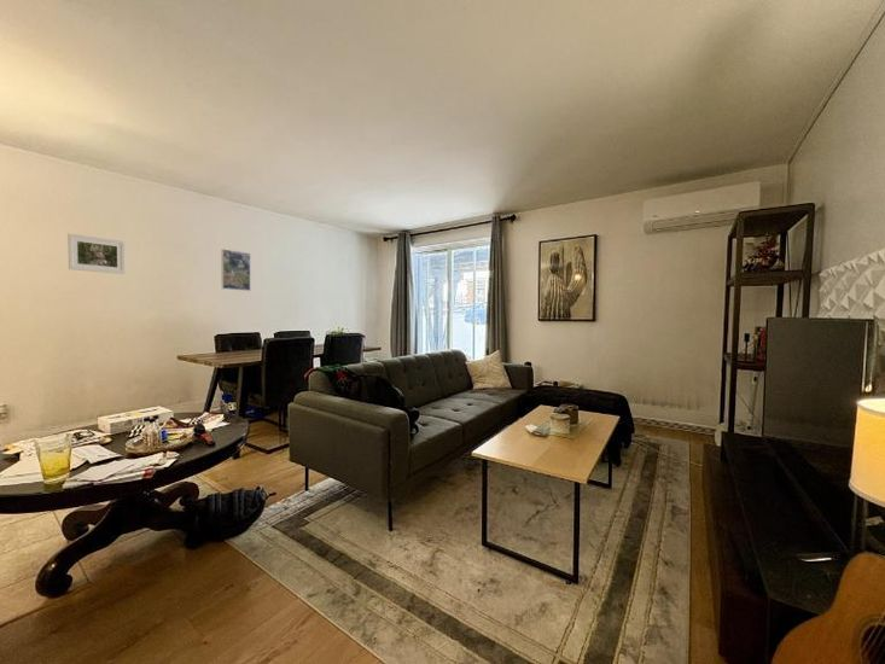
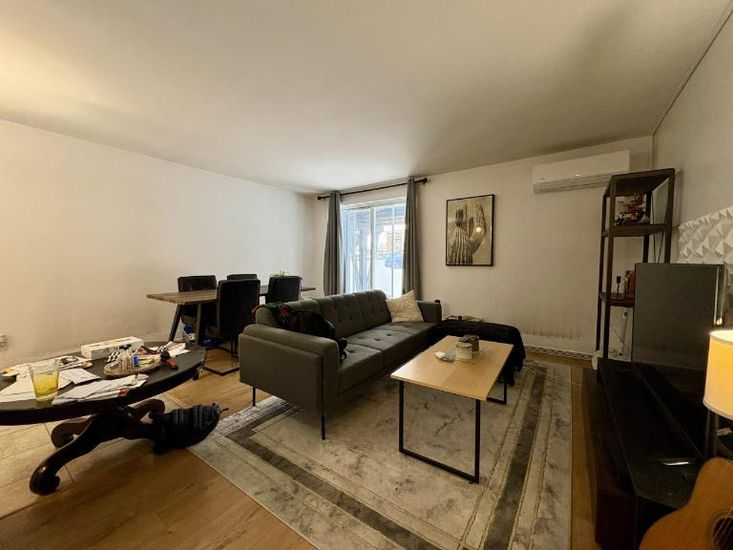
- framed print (98, 255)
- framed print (235, 270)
